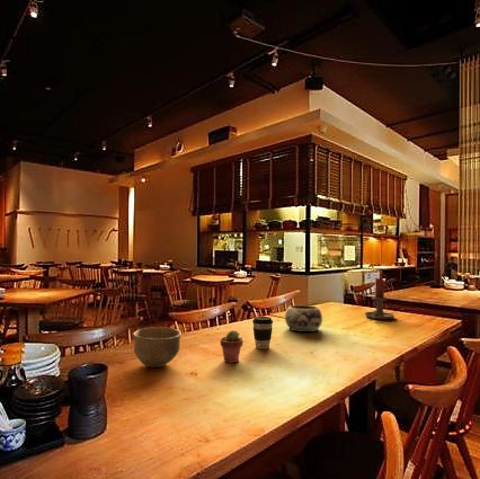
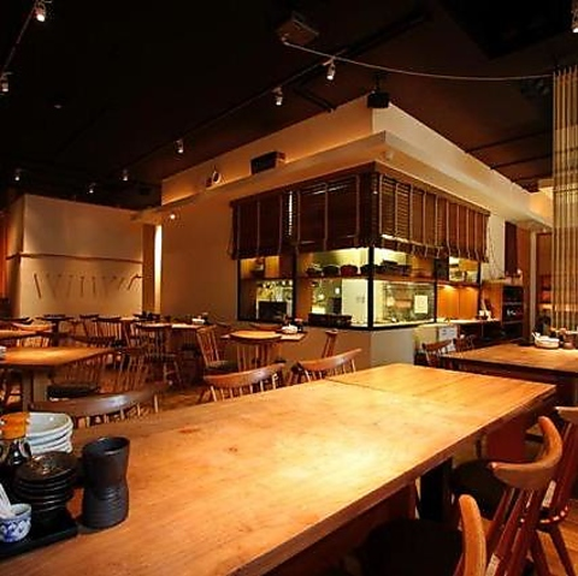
- decorative bowl (303, 318)
- potted succulent (231, 345)
- candle holder (378, 298)
- bowl (157, 348)
- coffee cup (262, 332)
